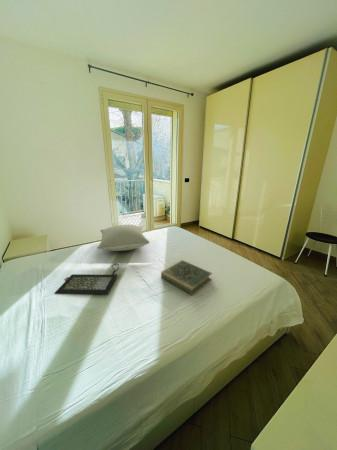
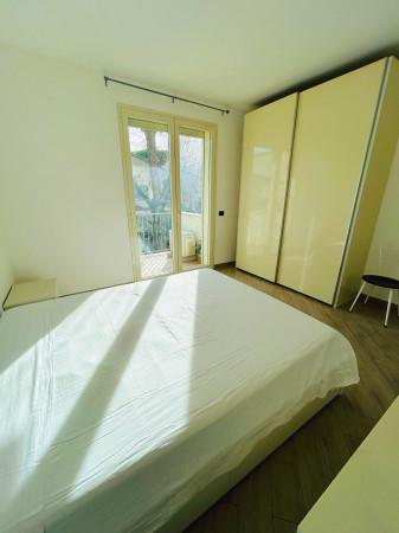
- hardback book (186, 275)
- clutch bag (91, 282)
- pillow (122, 236)
